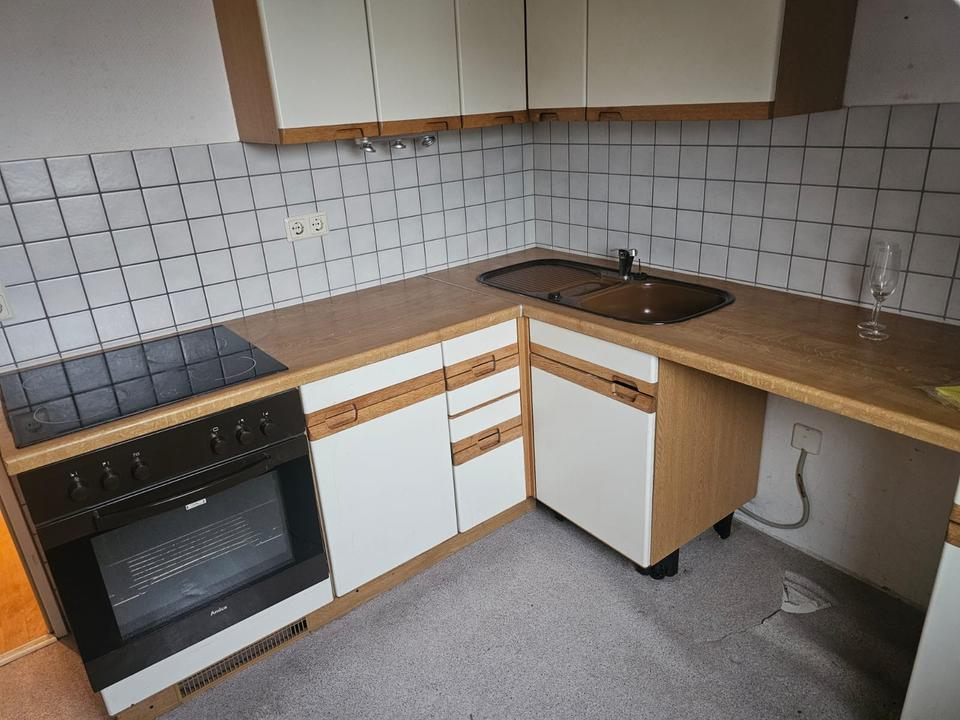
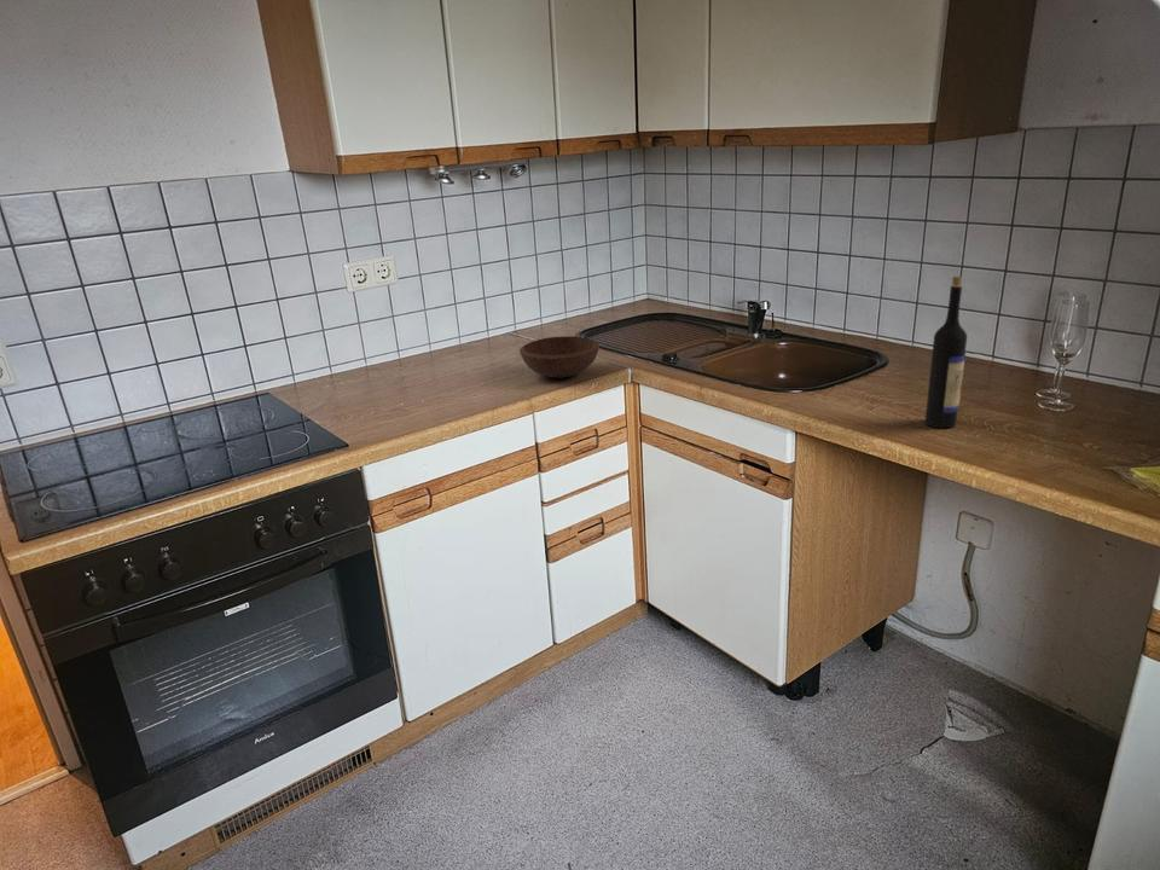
+ bowl (559, 359)
+ wine bottle (949, 352)
